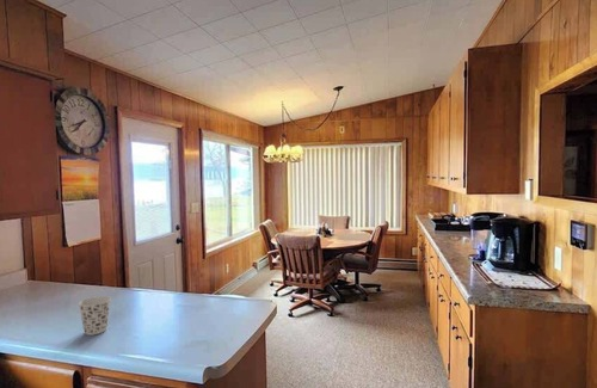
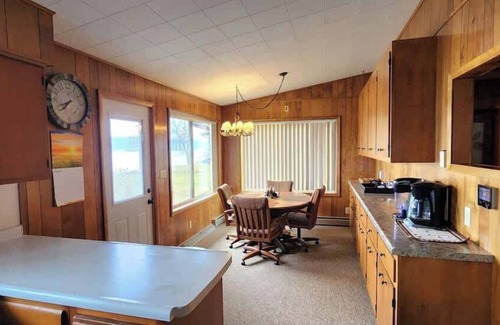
- cup (94, 315)
